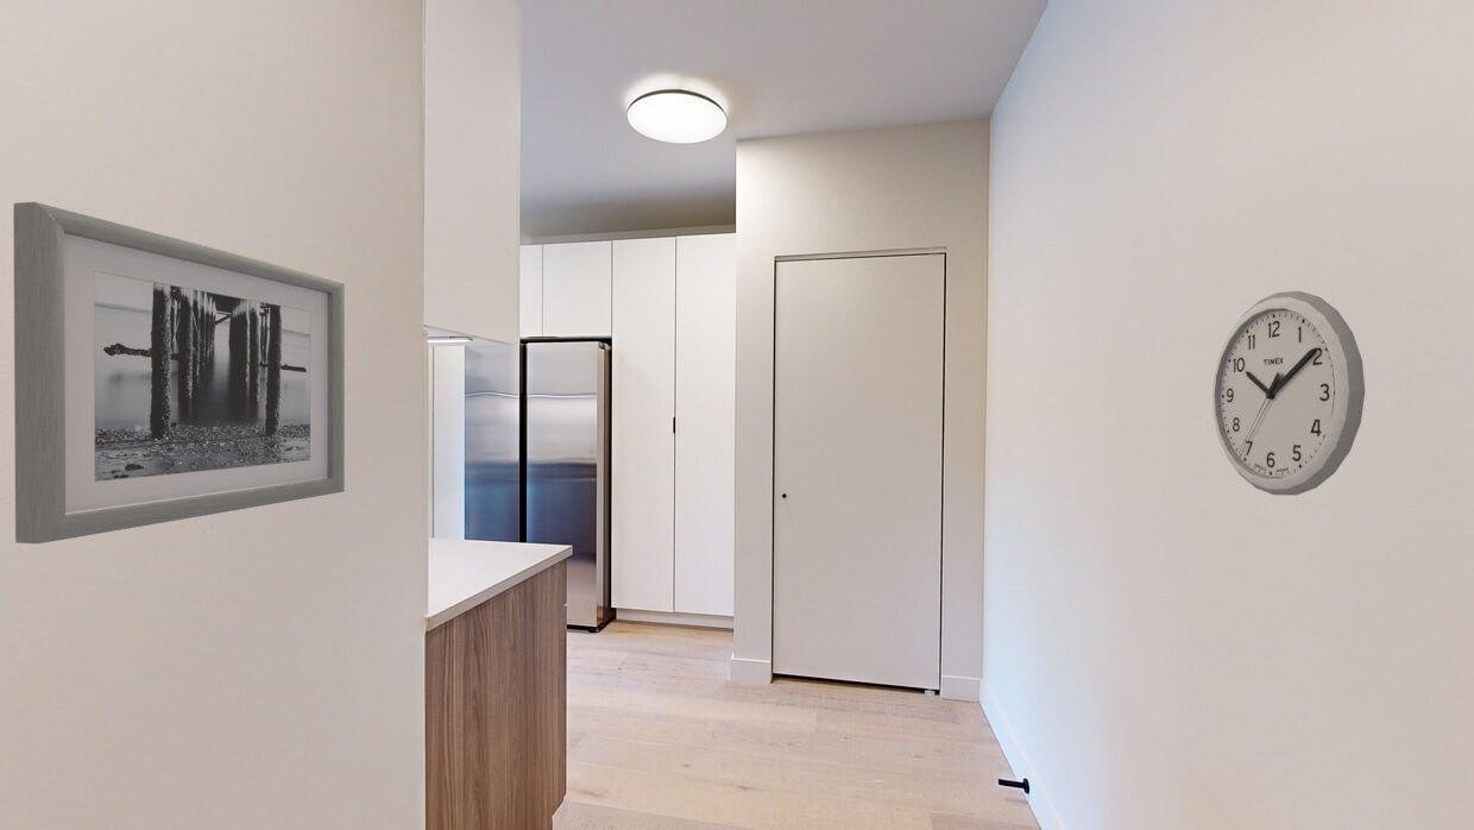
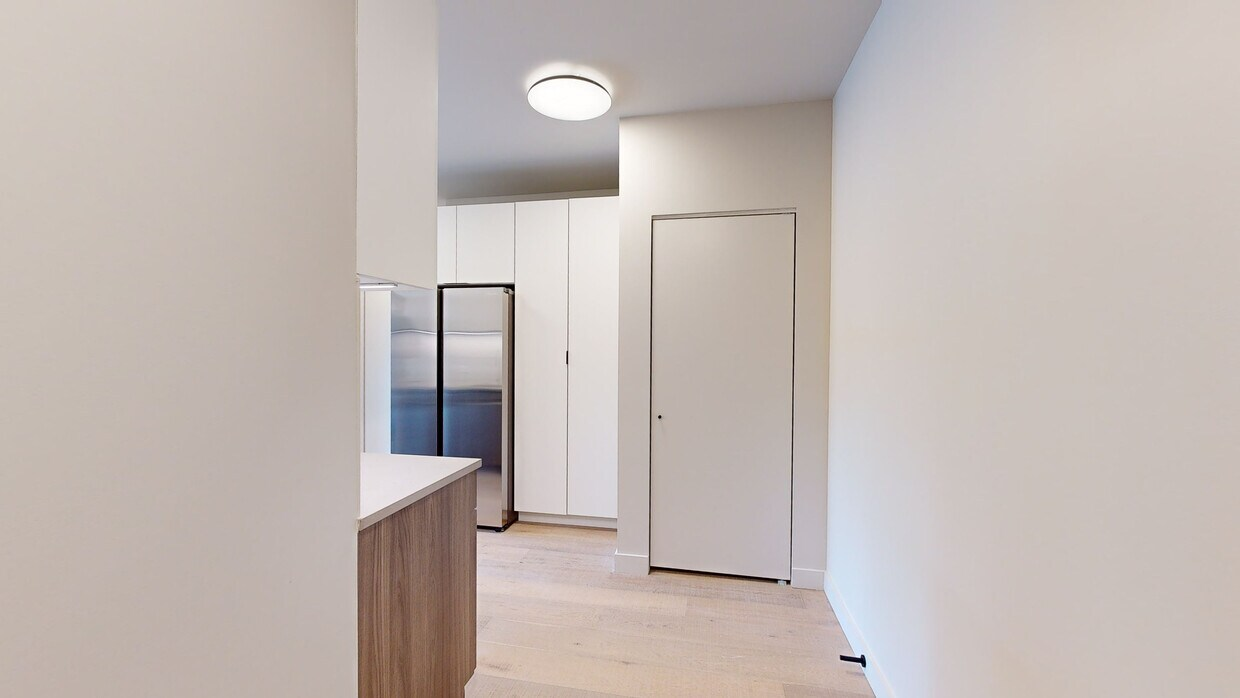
- wall art (219, 382)
- wall clock (1272, 394)
